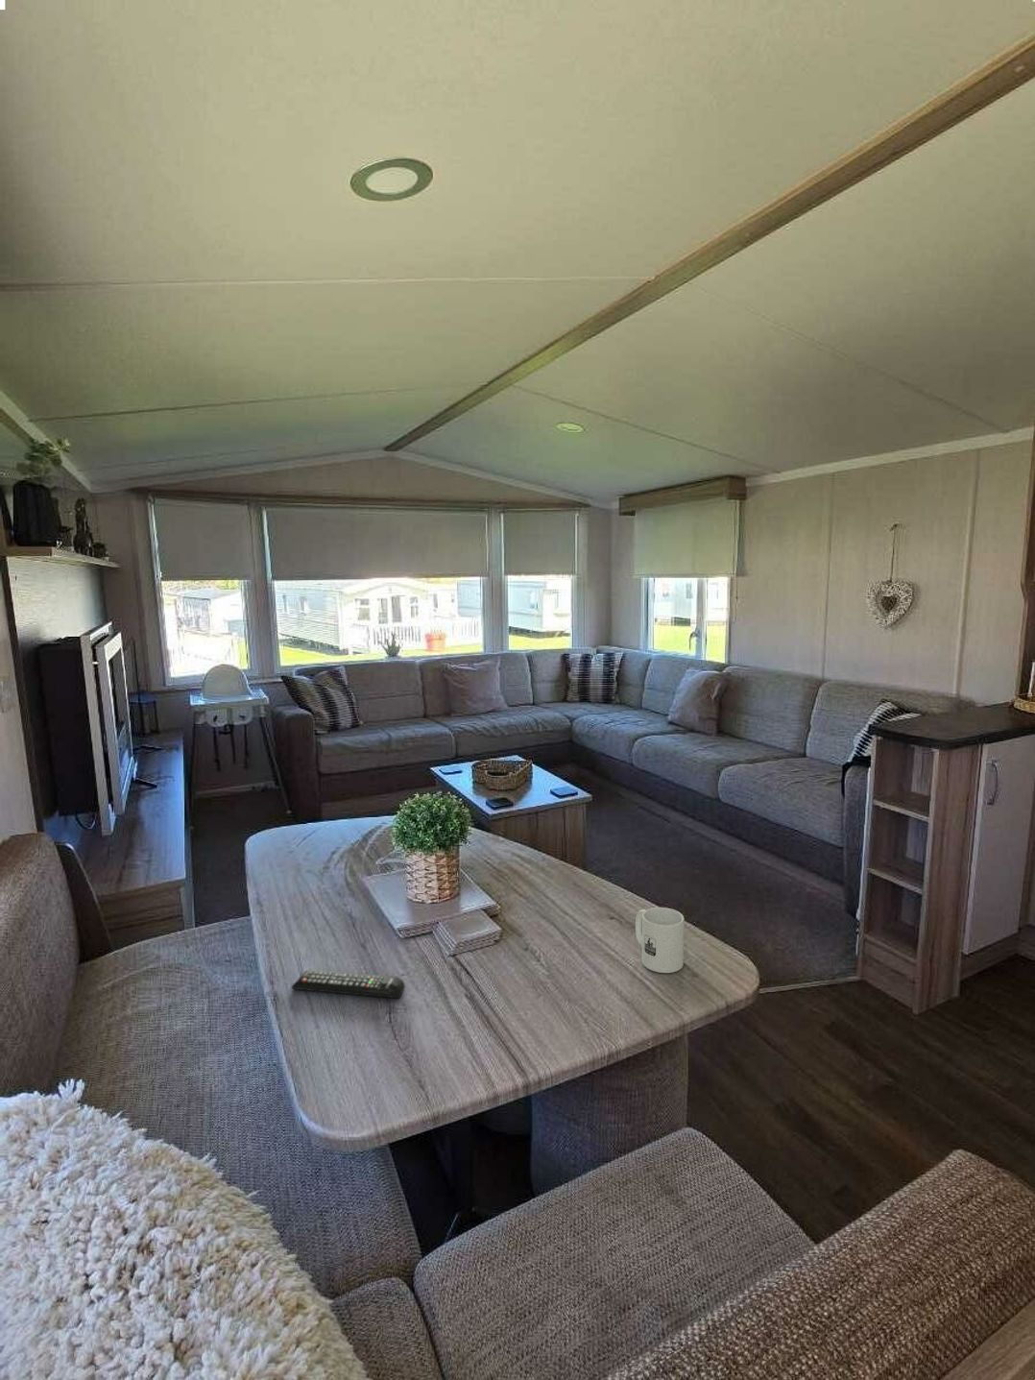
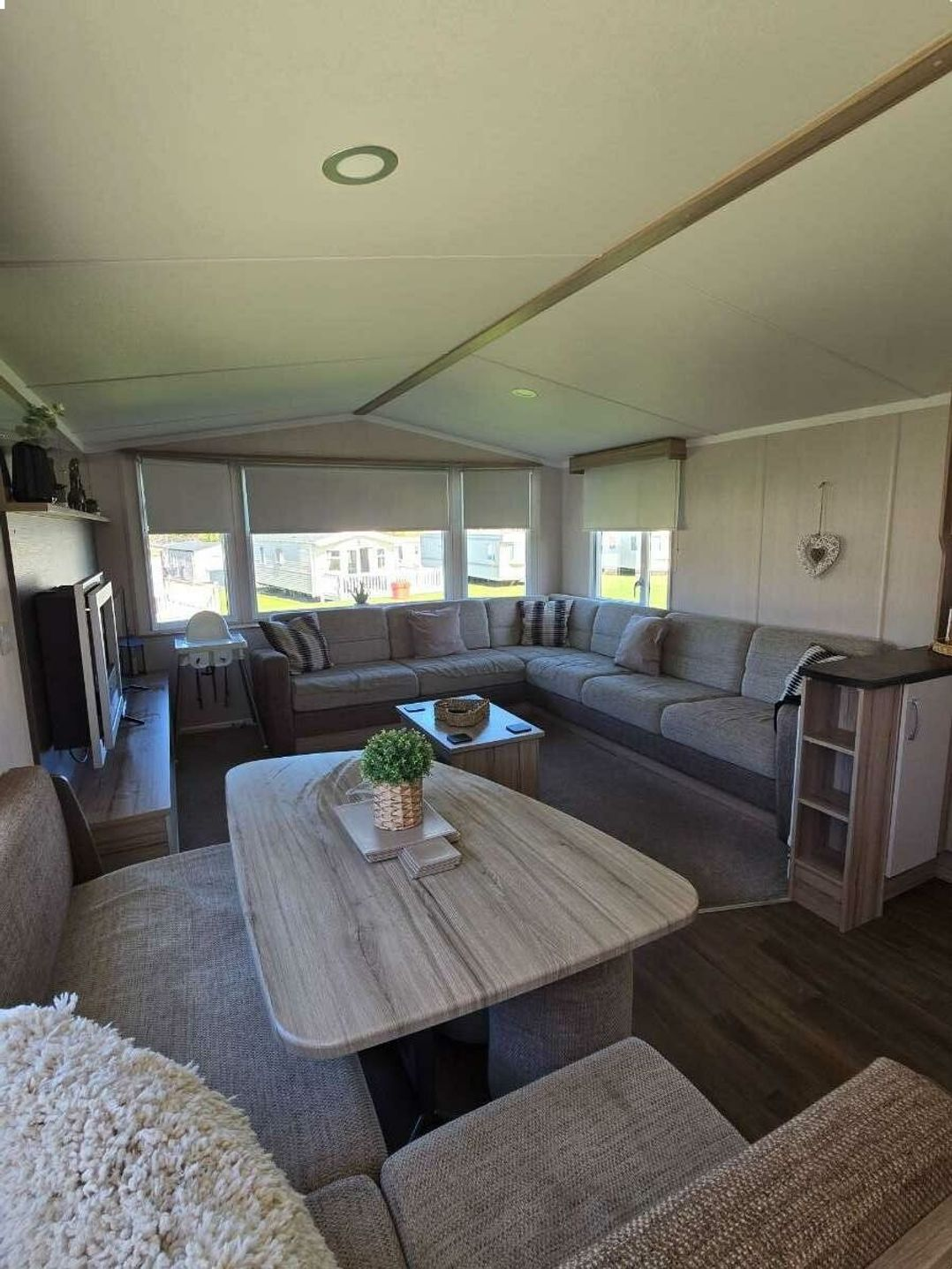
- mug (656, 935)
- remote control (348, 984)
